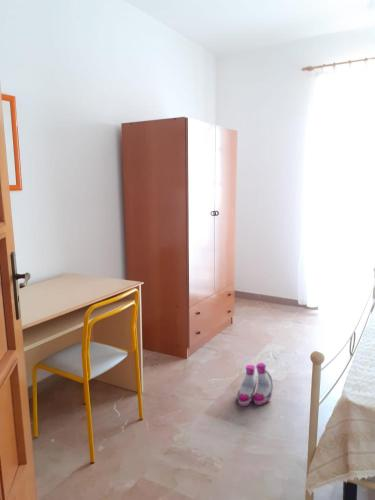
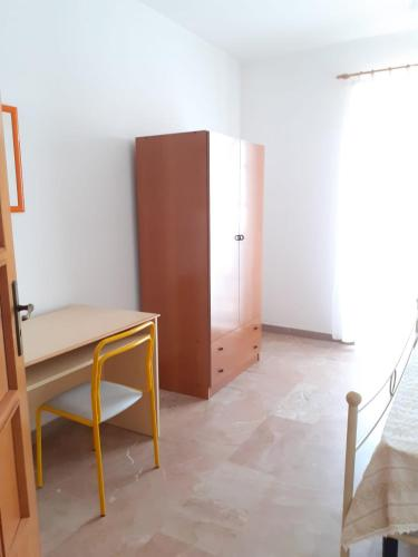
- boots (254, 381)
